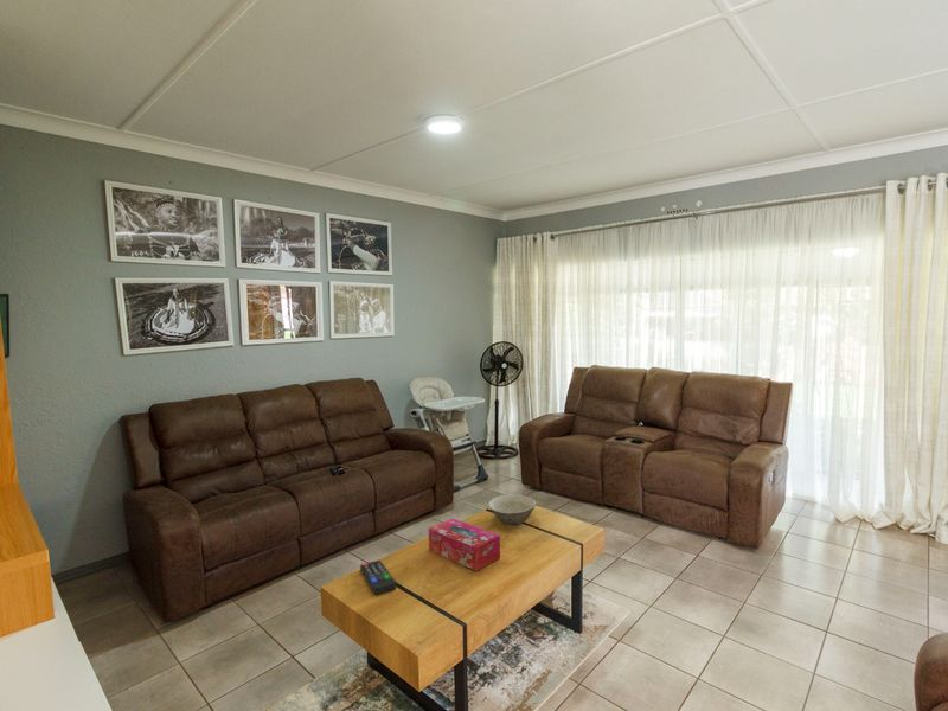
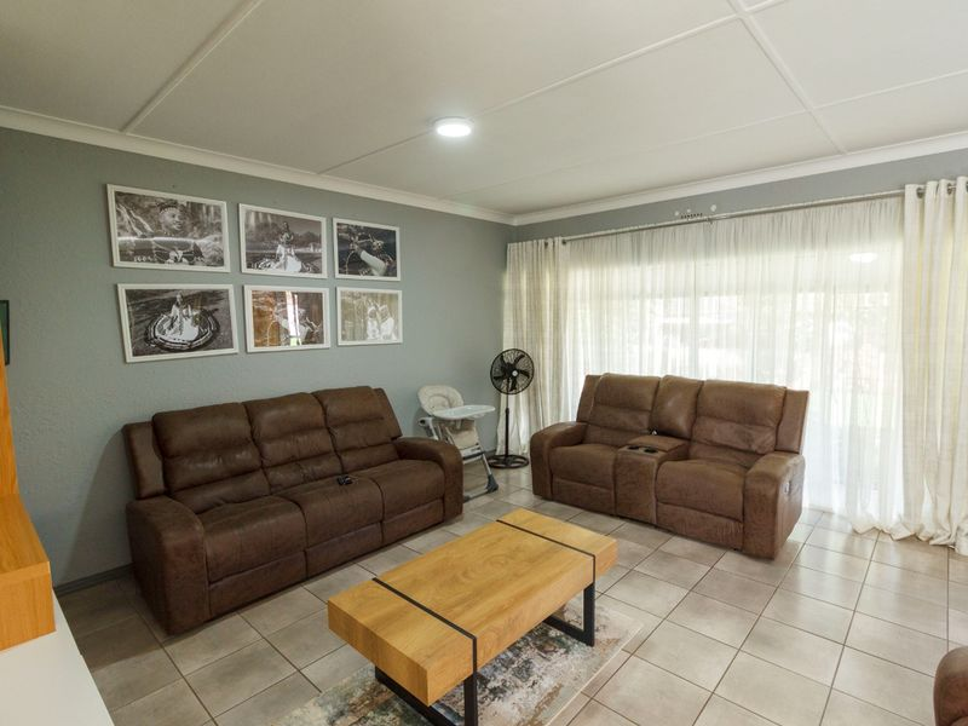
- remote control (377, 575)
- bowl (512, 511)
- tissue box (463, 543)
